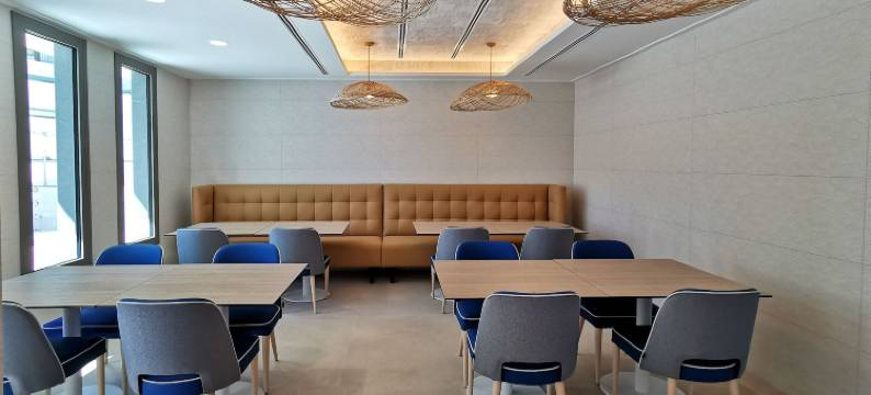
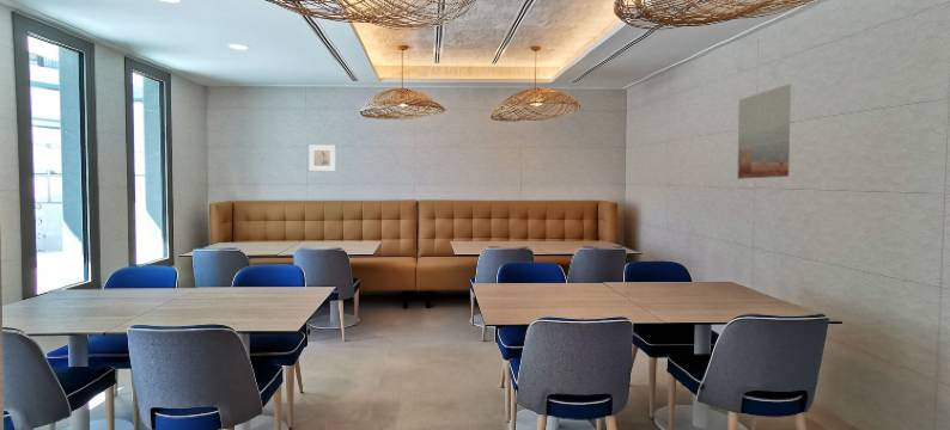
+ wall art (762, 135)
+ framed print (322, 158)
